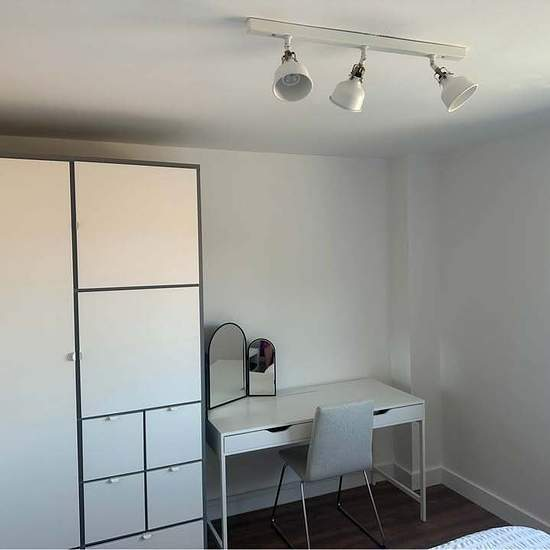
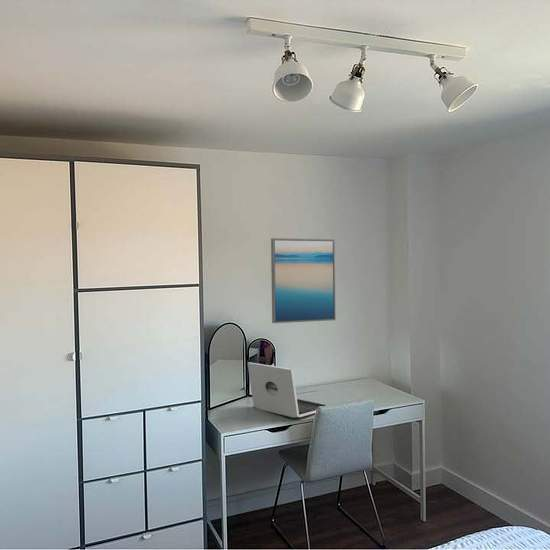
+ wall art (303, 280)
+ laptop (289, 385)
